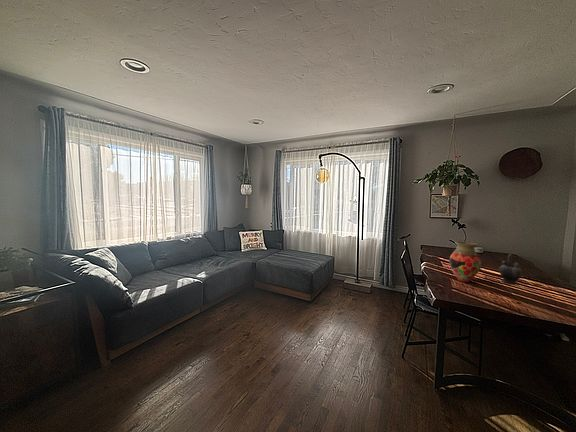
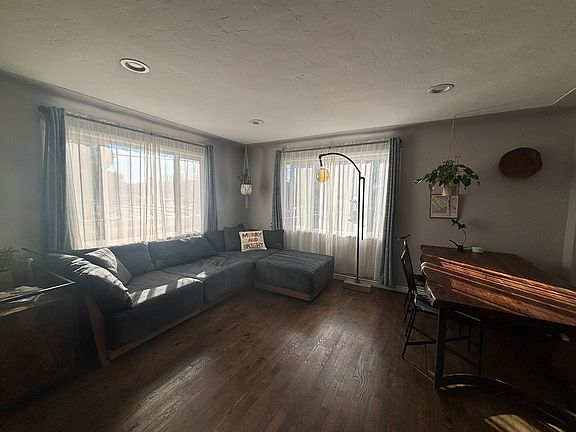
- teapot (511, 268)
- vase (464, 261)
